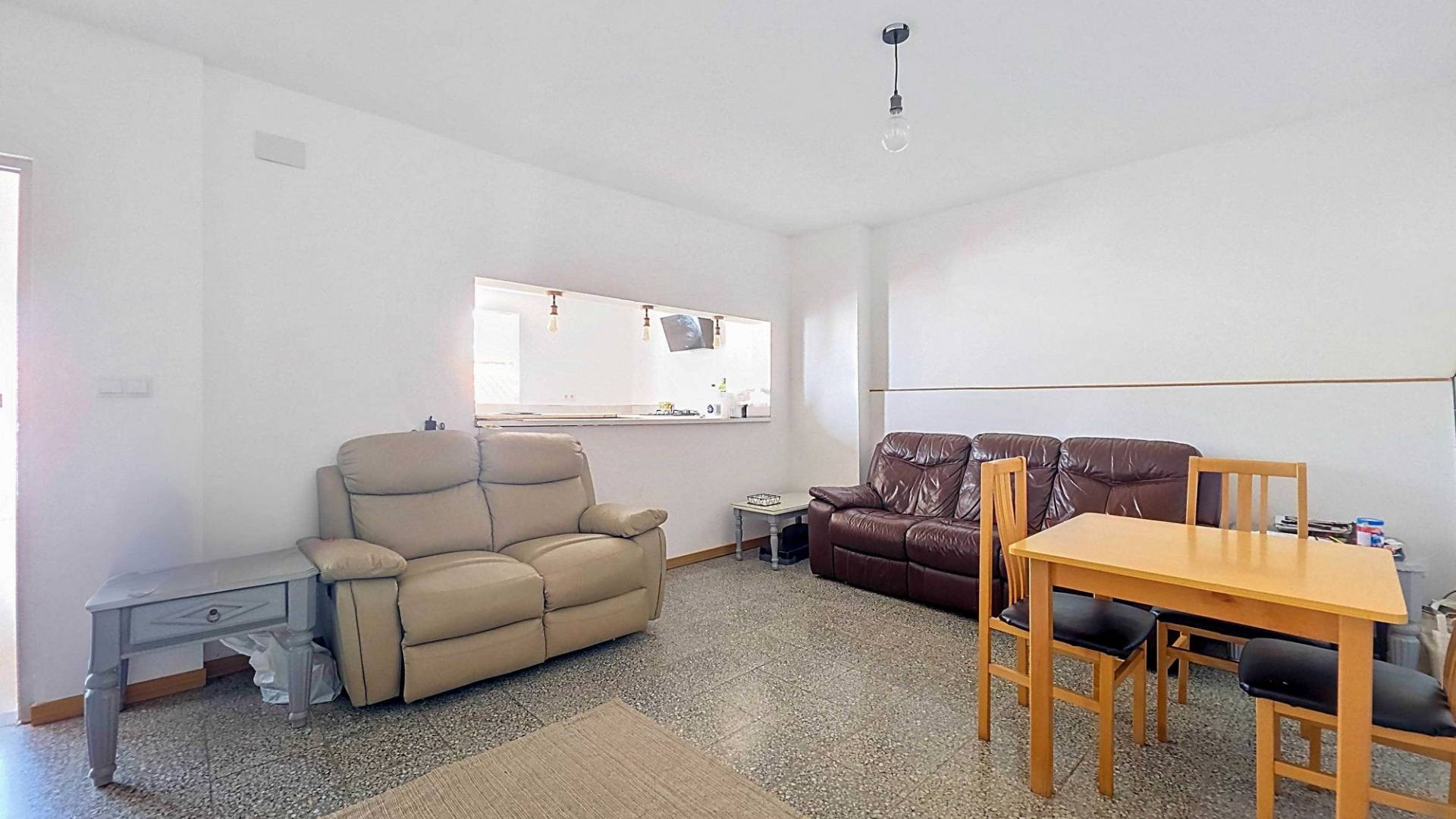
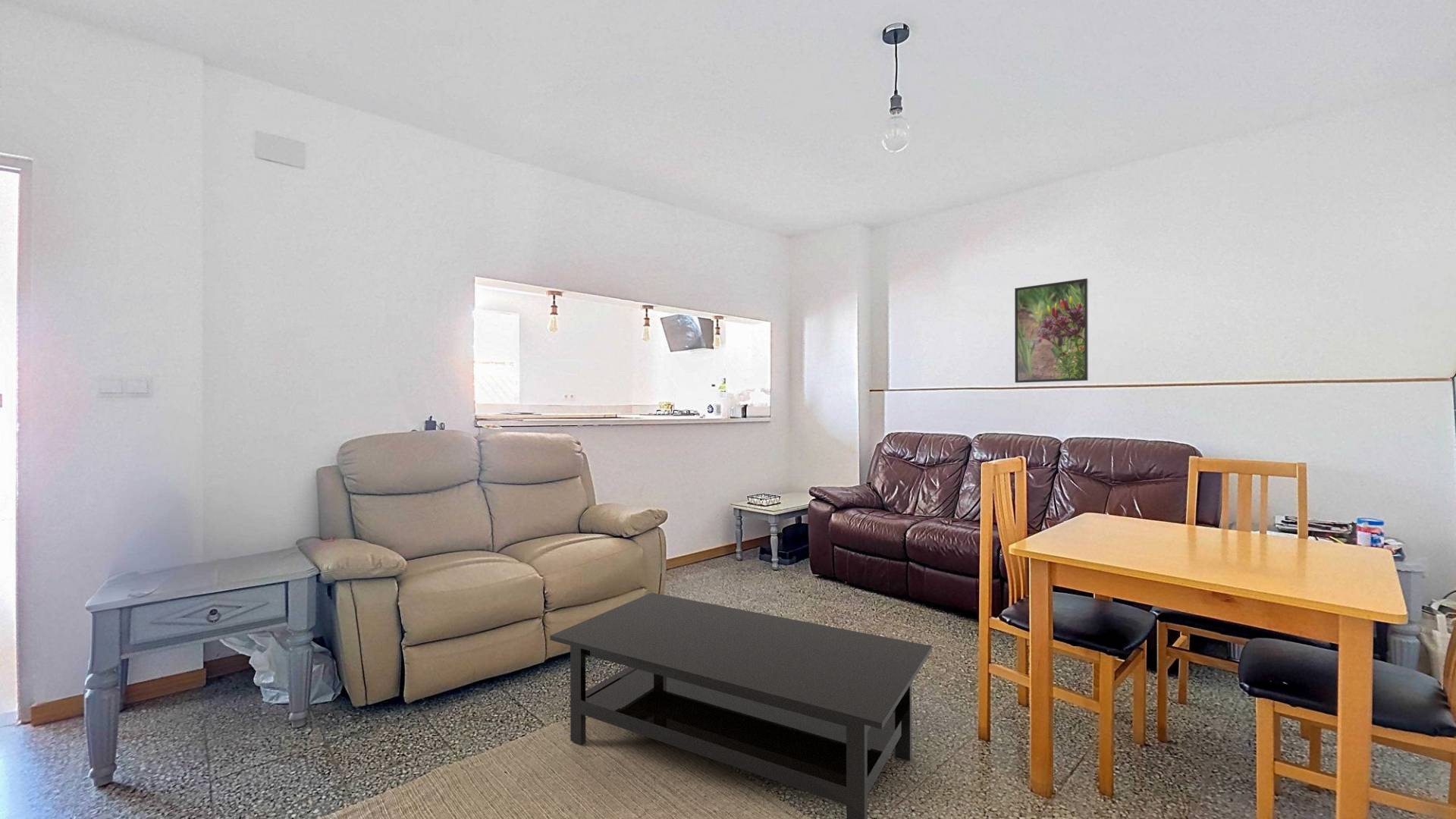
+ coffee table (736, 695)
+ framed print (1050, 332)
